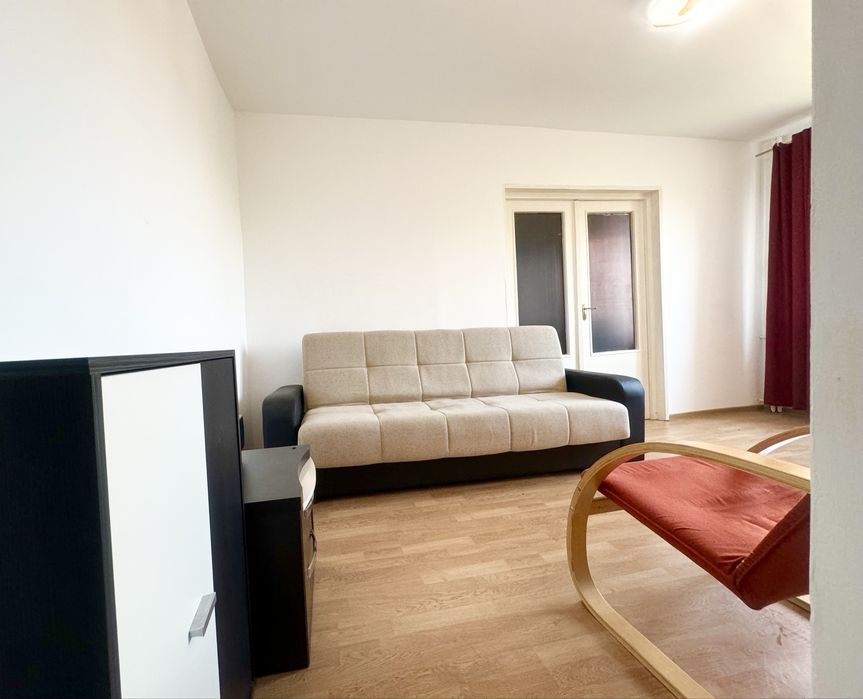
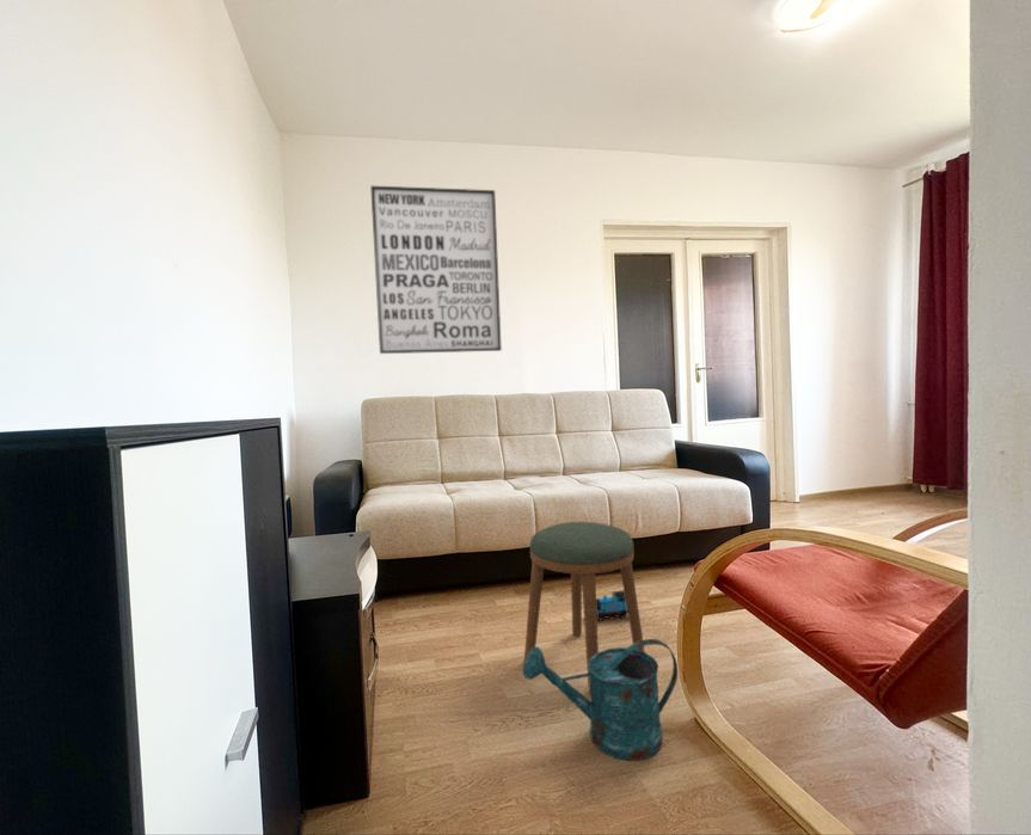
+ watering can (601, 690)
+ toy train (609, 604)
+ wall art (437, 271)
+ stool (583, 595)
